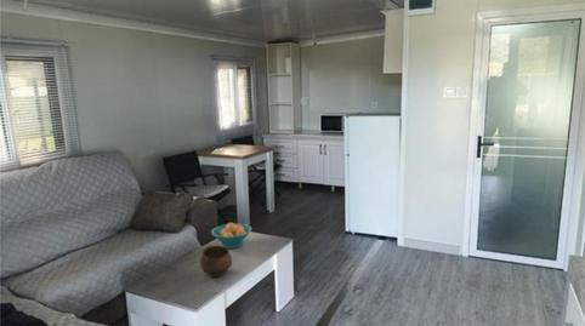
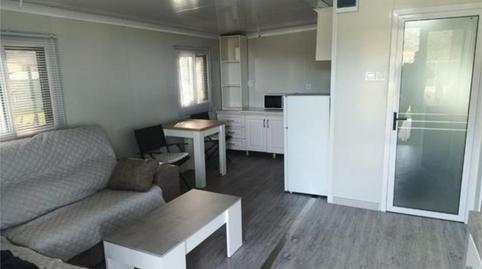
- bowl (215, 262)
- fruit bowl (232, 234)
